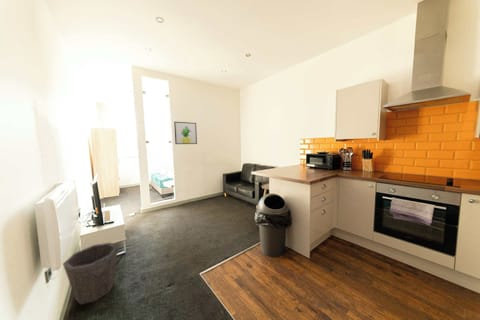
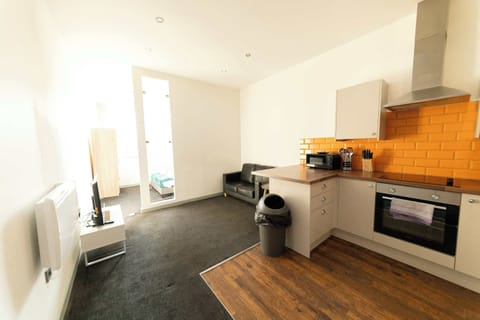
- waste bin (94, 272)
- wall art (186, 133)
